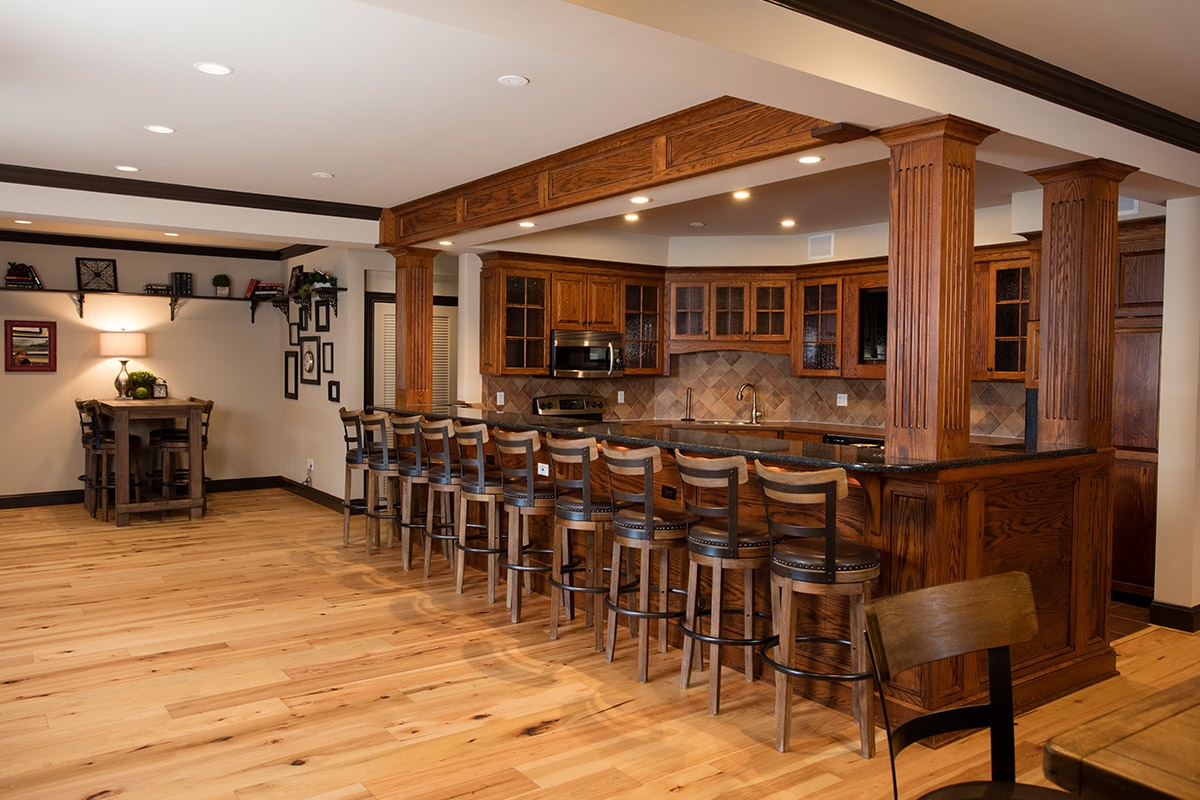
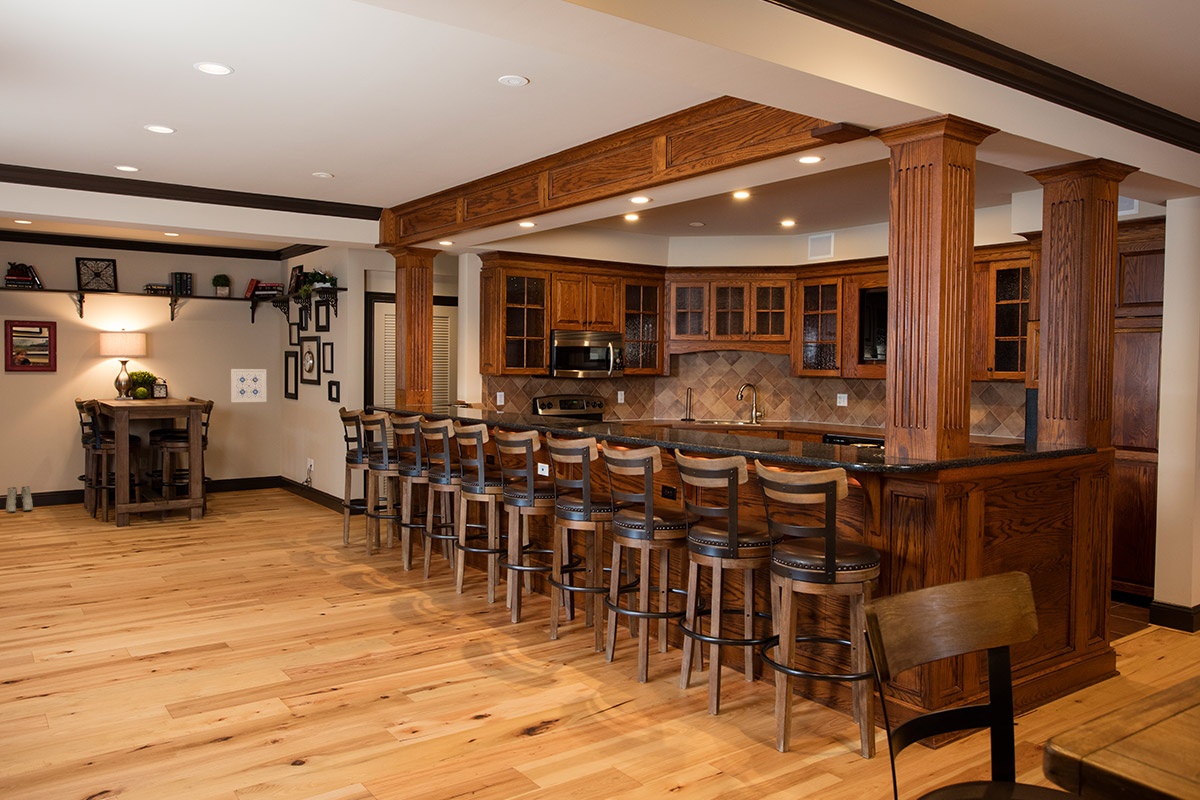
+ boots (17, 498)
+ wall art (248, 385)
